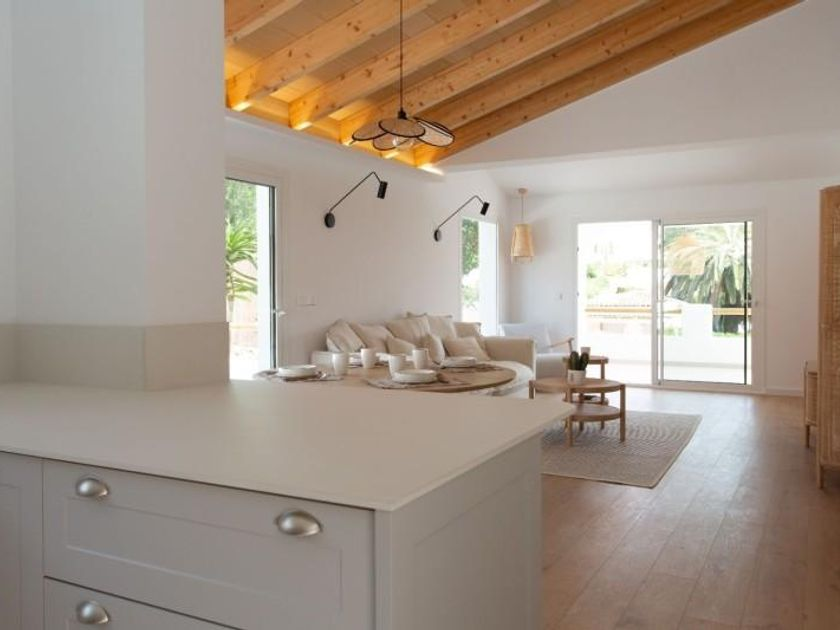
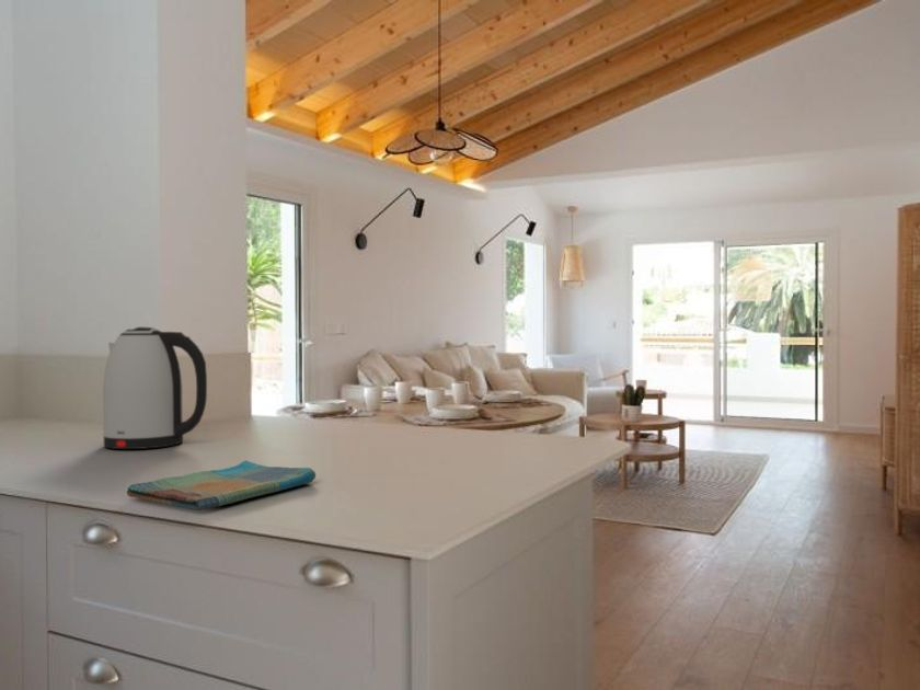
+ kettle (156, 384)
+ dish towel (226, 482)
